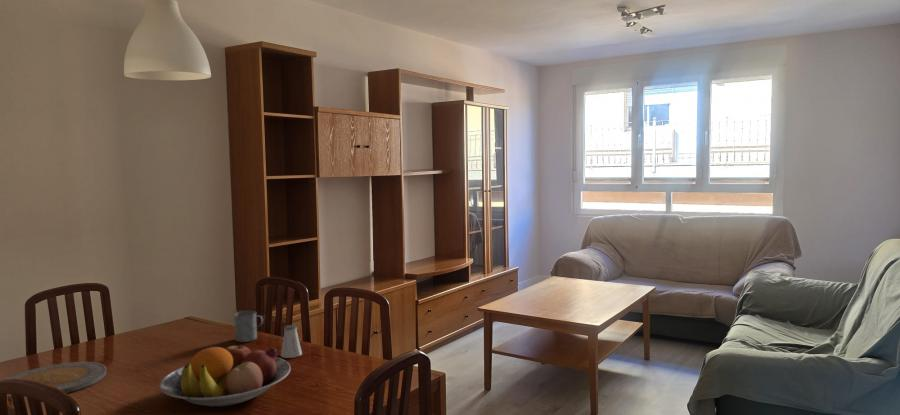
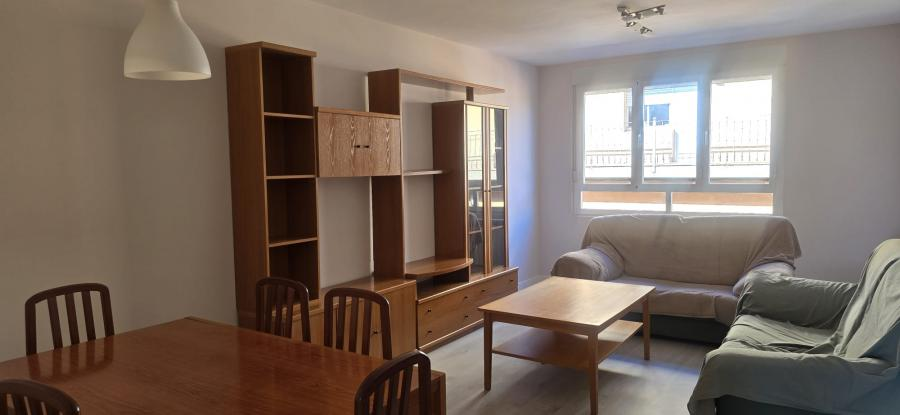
- plate (53, 379)
- saltshaker (290, 340)
- fruit bowl (227, 369)
- mug (249, 326)
